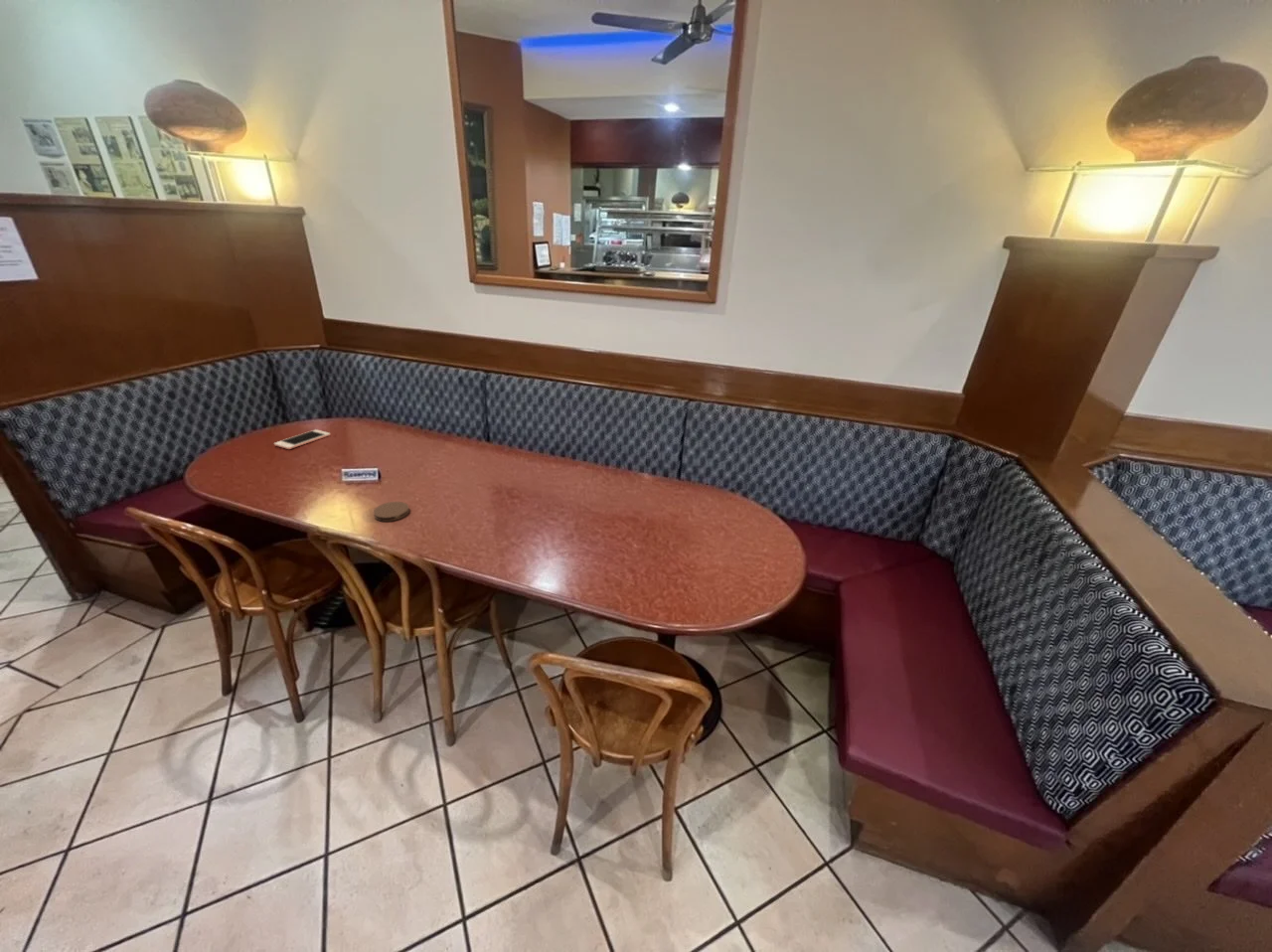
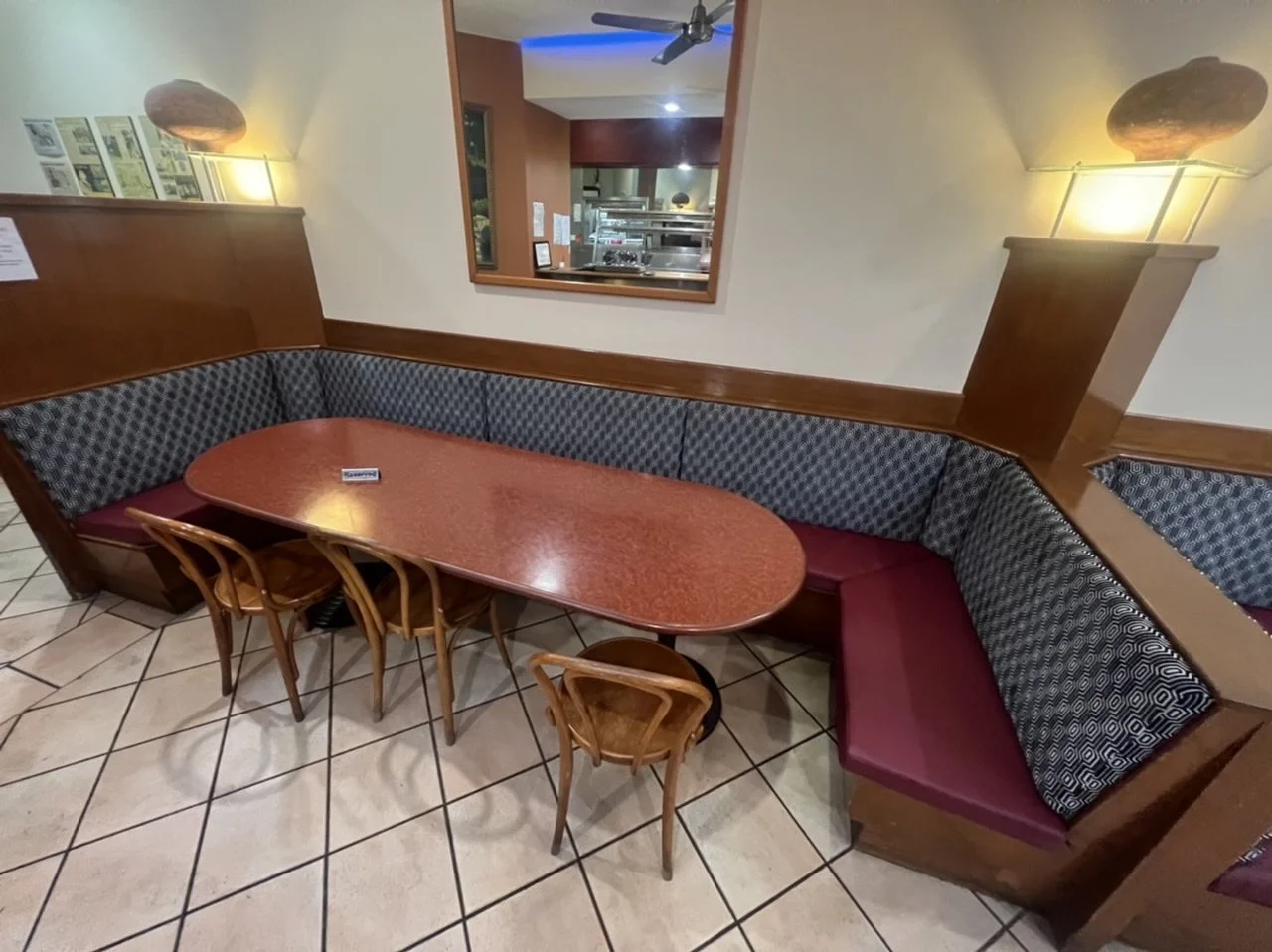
- coaster (392, 511)
- cell phone (303, 438)
